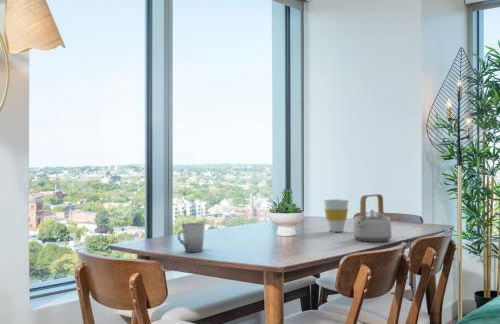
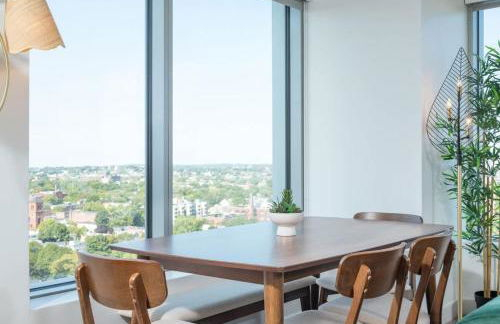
- teapot (370, 217)
- cup (336, 215)
- cup (190, 237)
